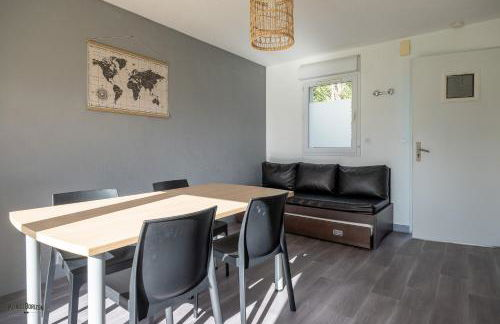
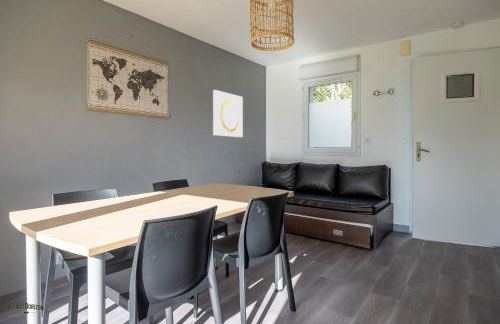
+ wall art (228, 115)
